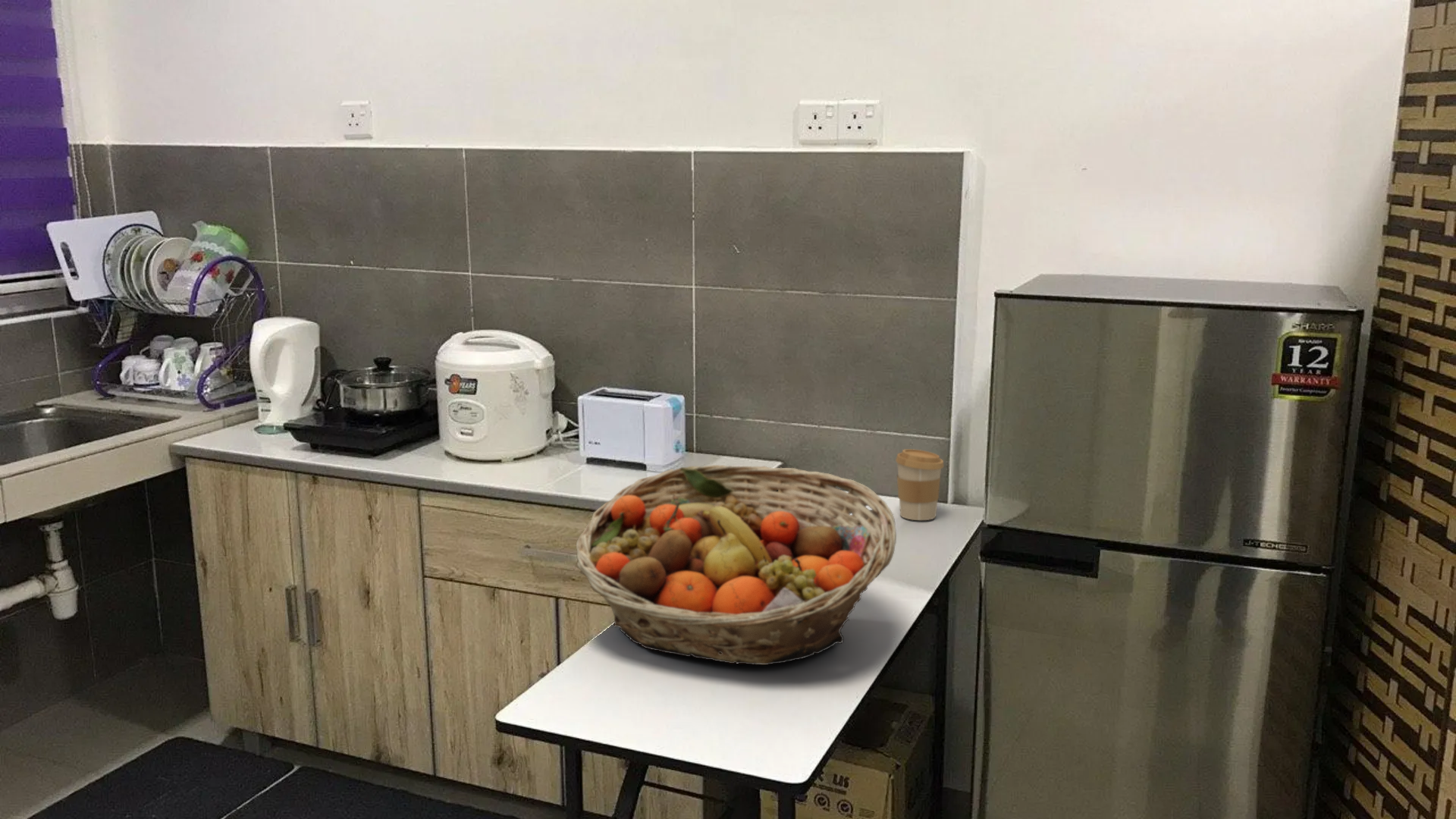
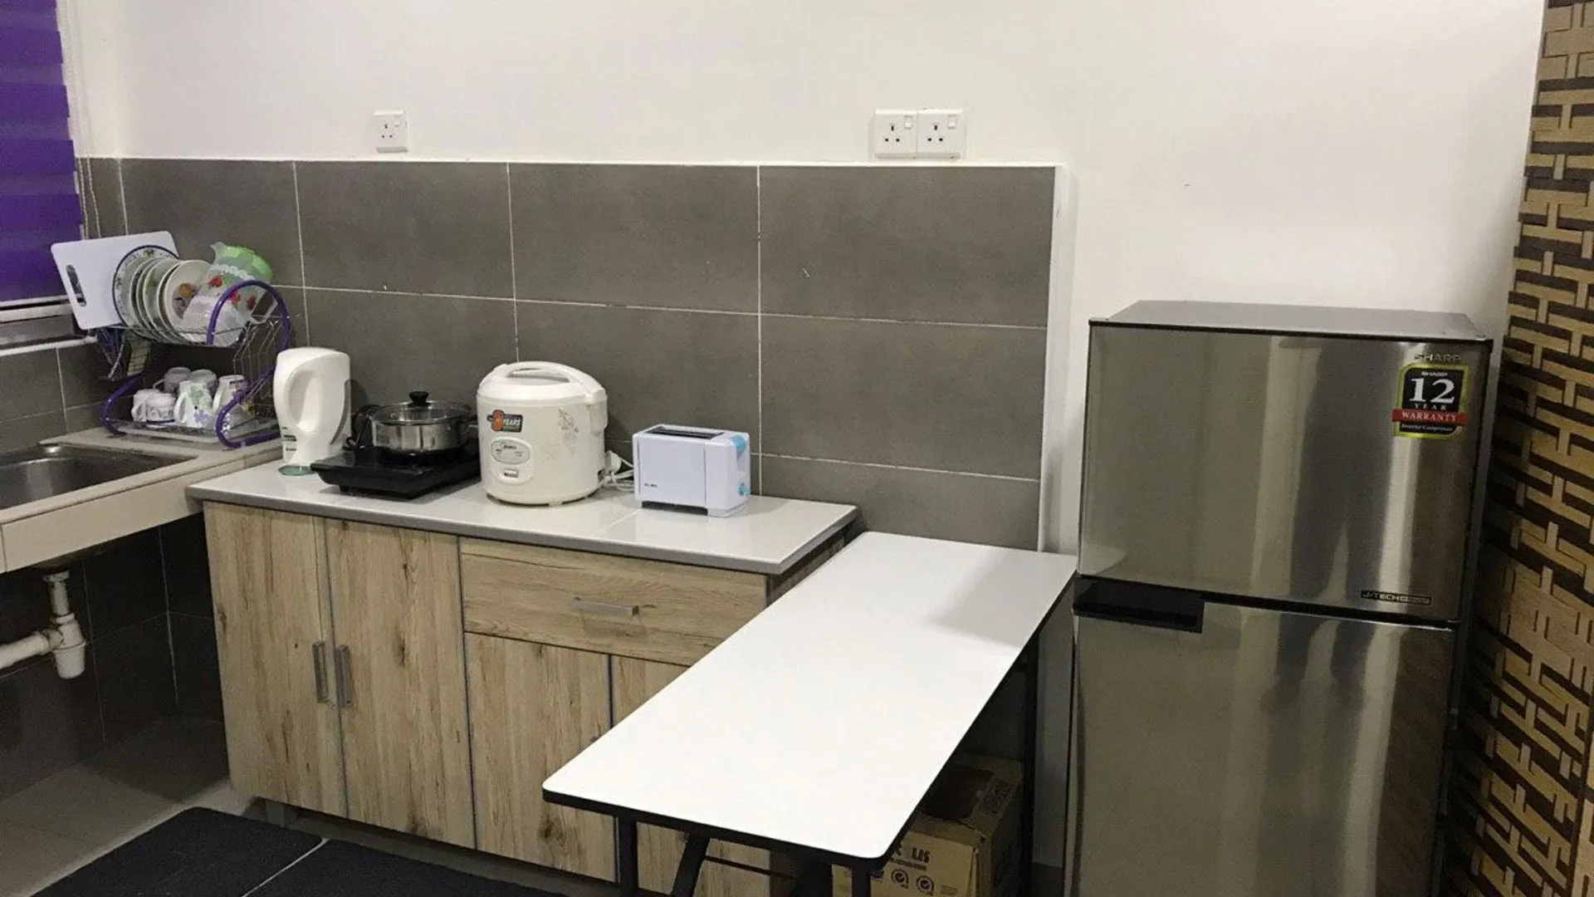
- fruit basket (733, 558)
- coffee cup (918, 483)
